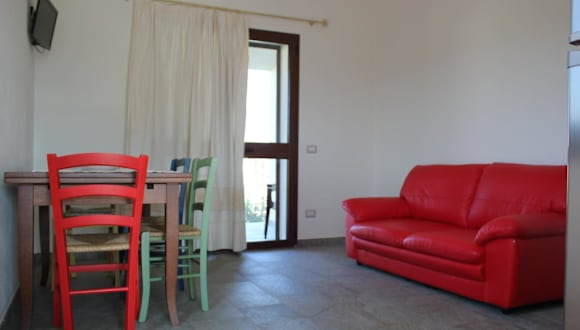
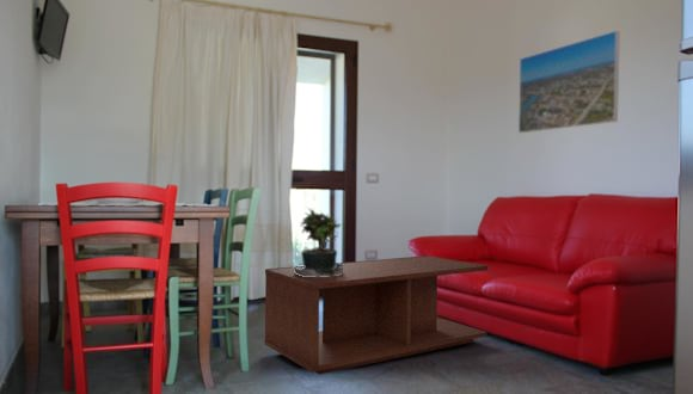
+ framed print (564, 86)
+ coffee table (379, 308)
+ potted plant (320, 240)
